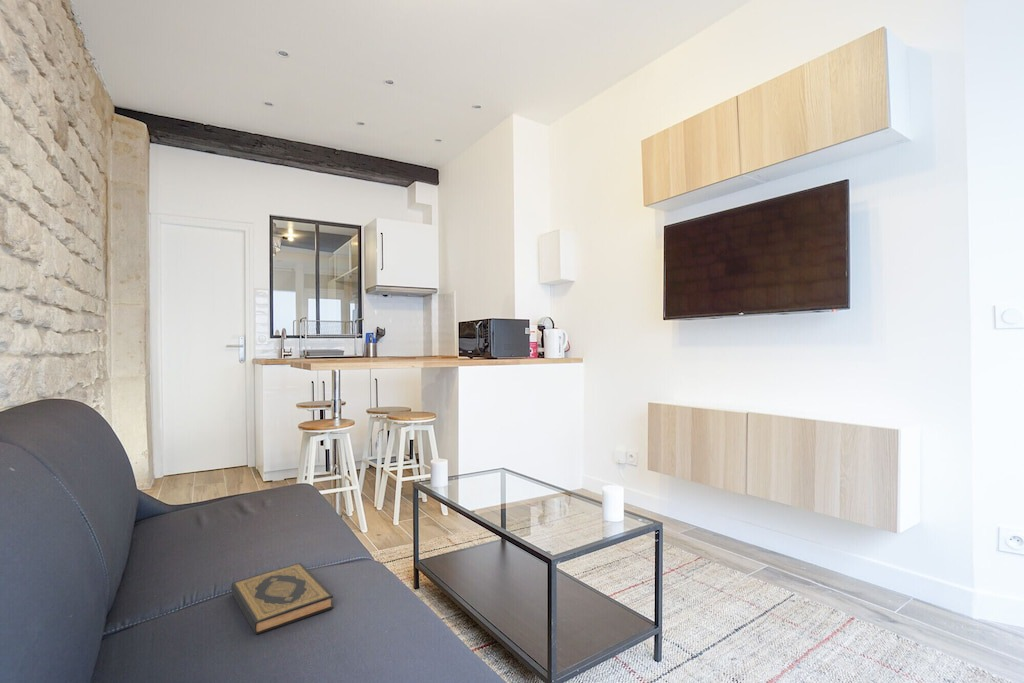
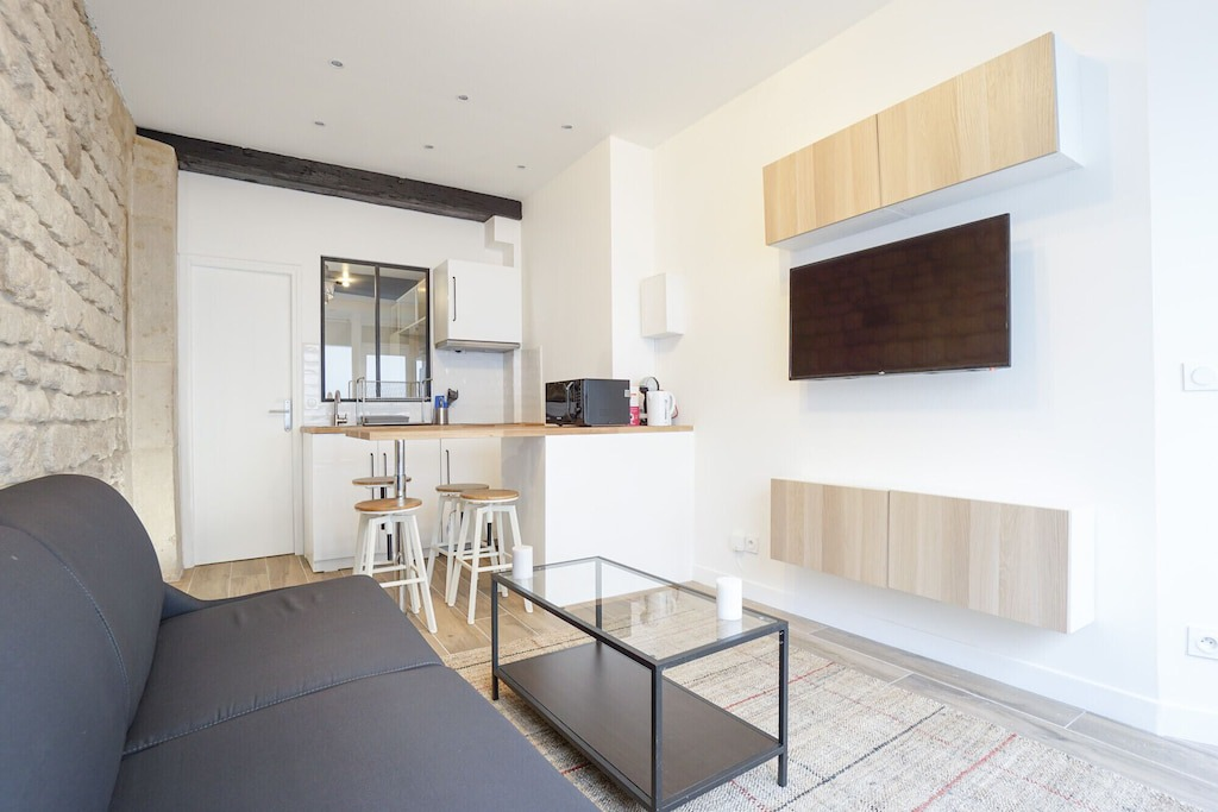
- hardback book (280, 594)
